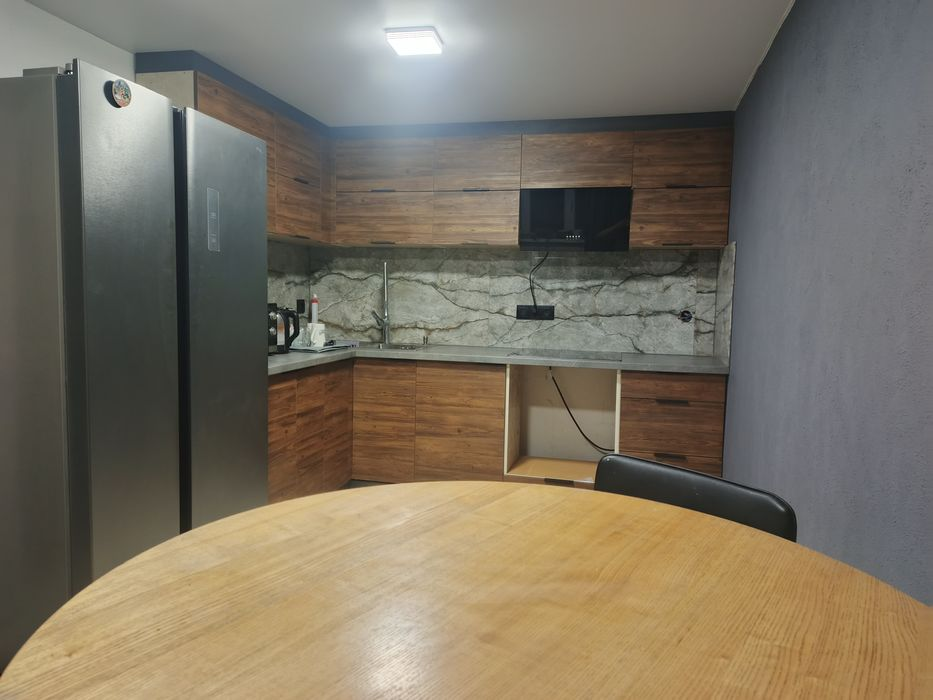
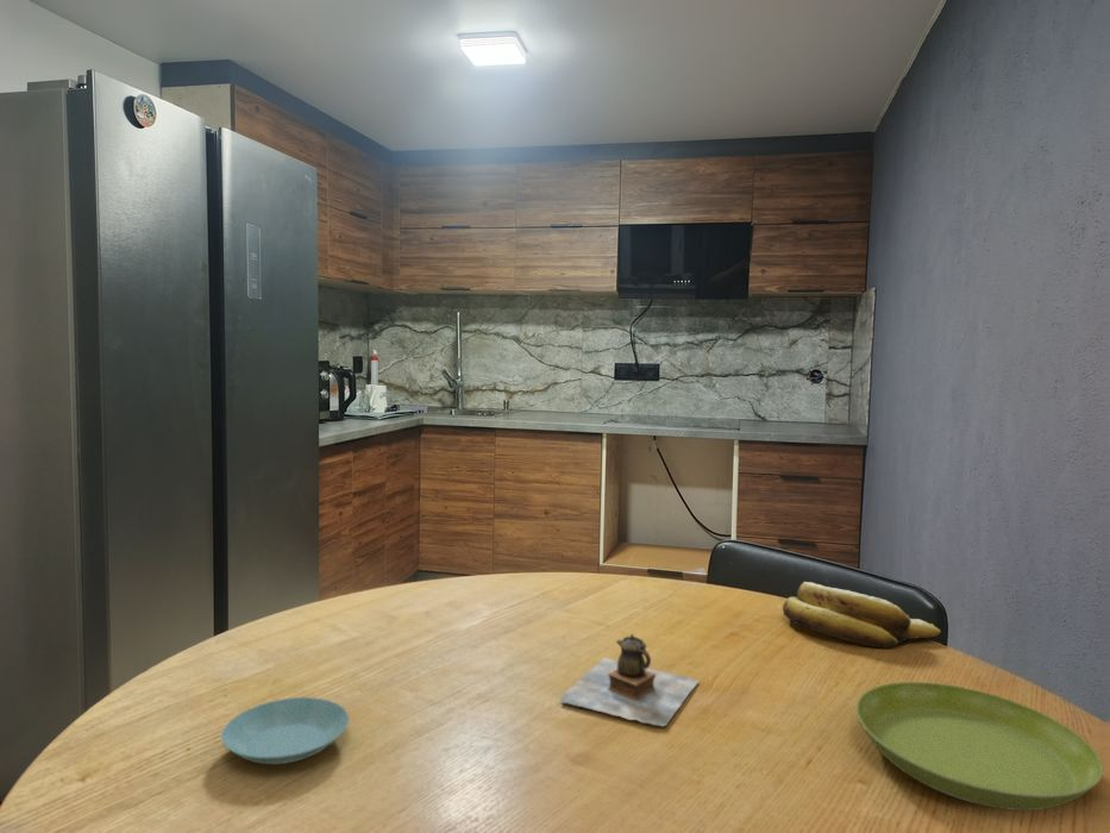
+ saucer (968, 744)
+ banana (854, 605)
+ saucer (287, 734)
+ teapot (632, 662)
